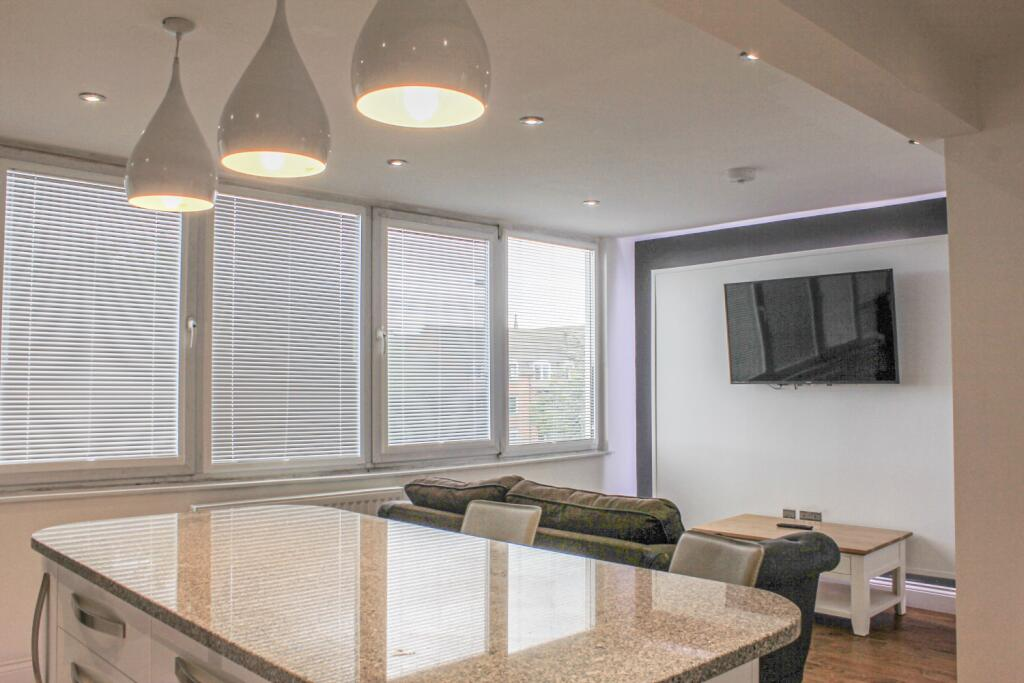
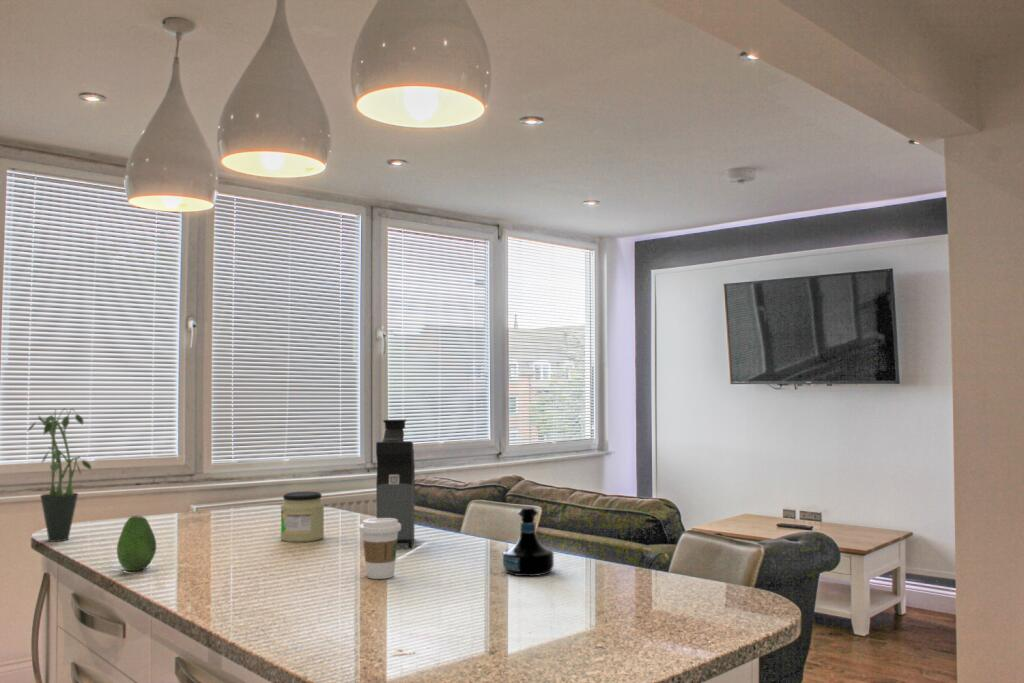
+ tequila bottle (528, 539)
+ jar (302, 516)
+ coffee maker (396, 482)
+ fruit (136, 543)
+ coffee cup (380, 547)
+ potted plant (59, 473)
